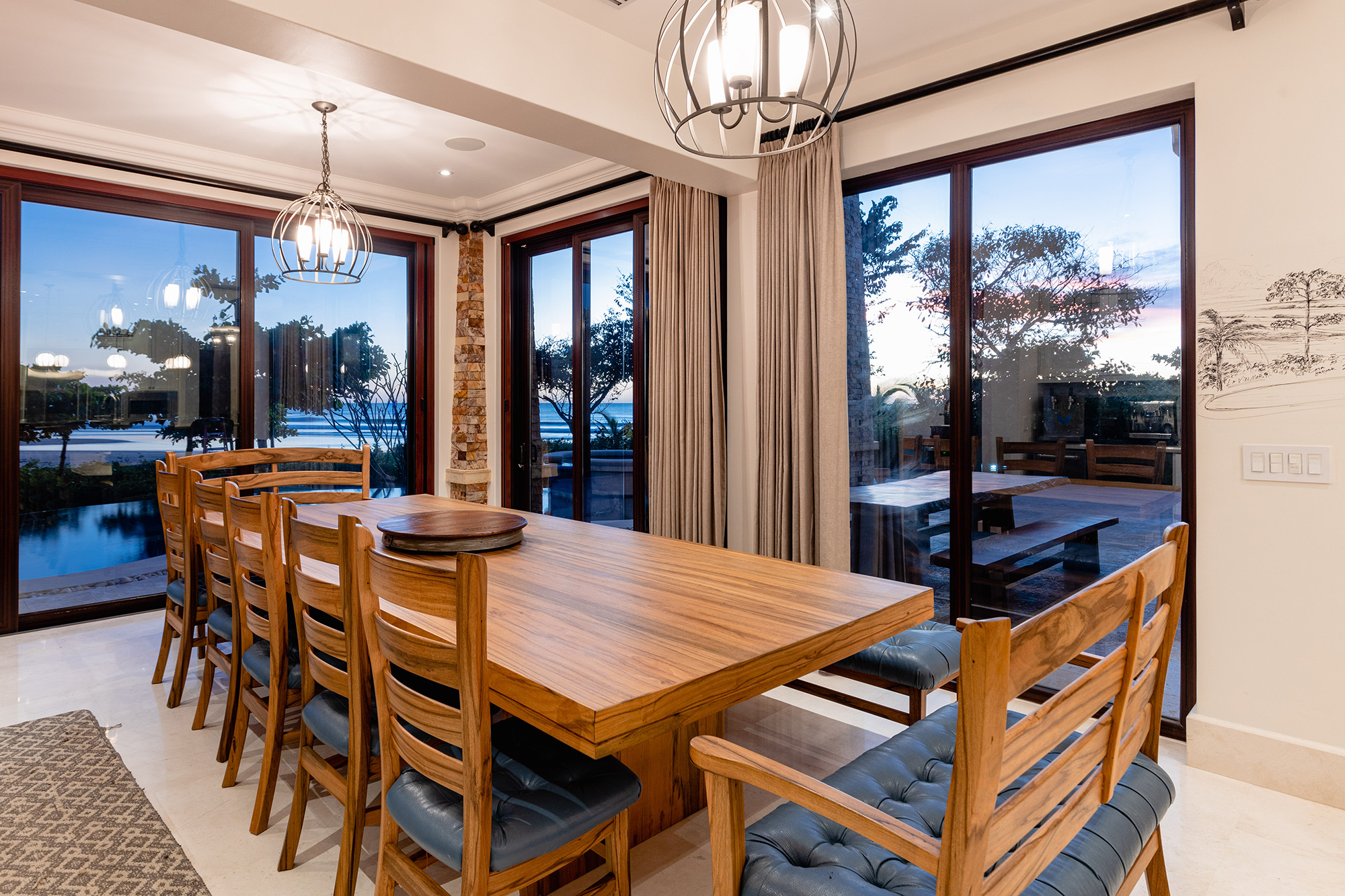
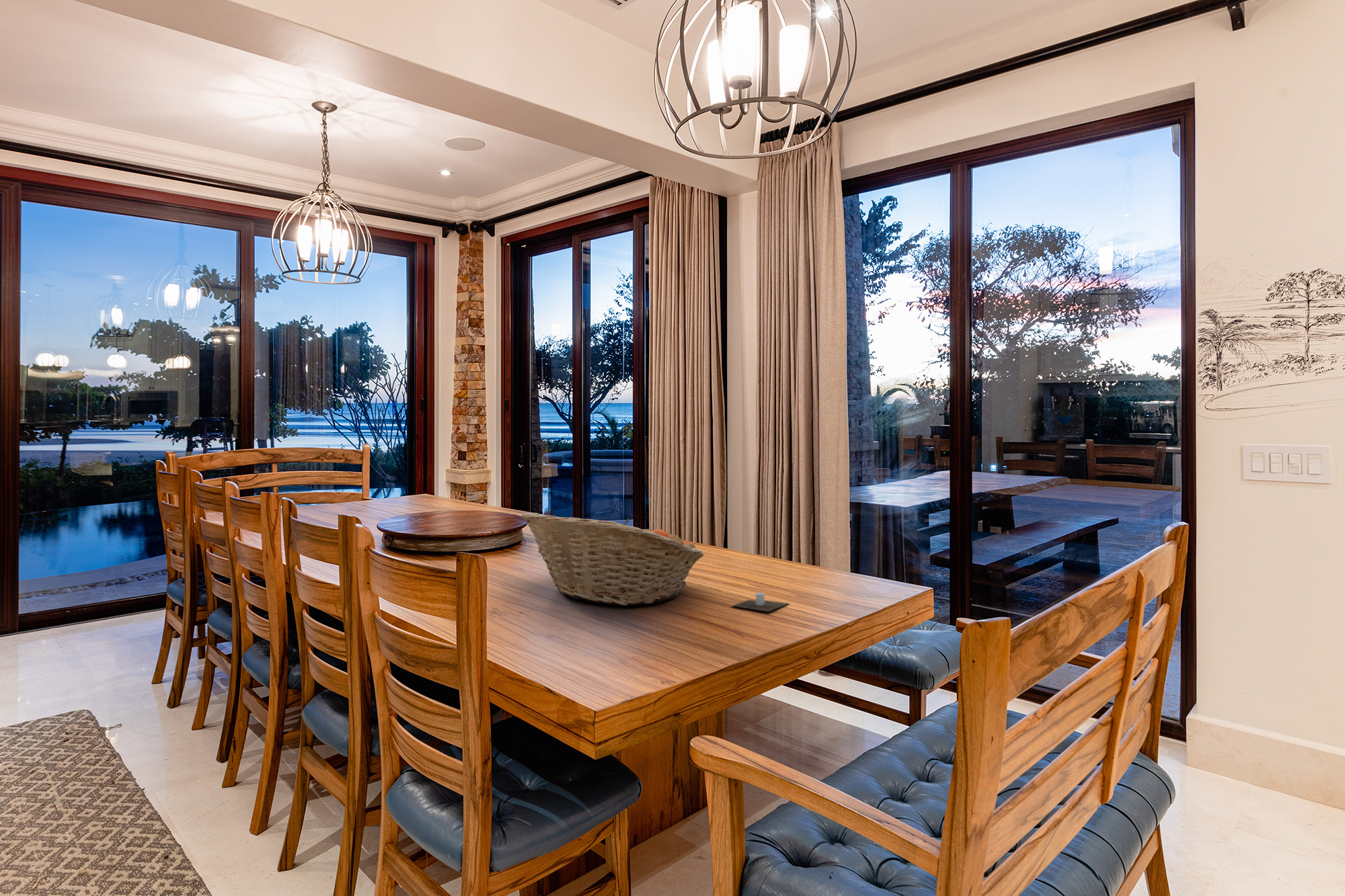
+ cup (760, 599)
+ fruit basket (611, 551)
